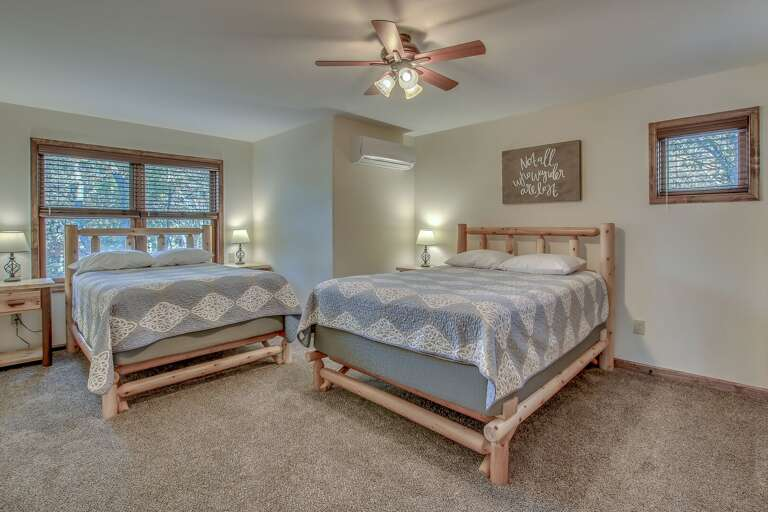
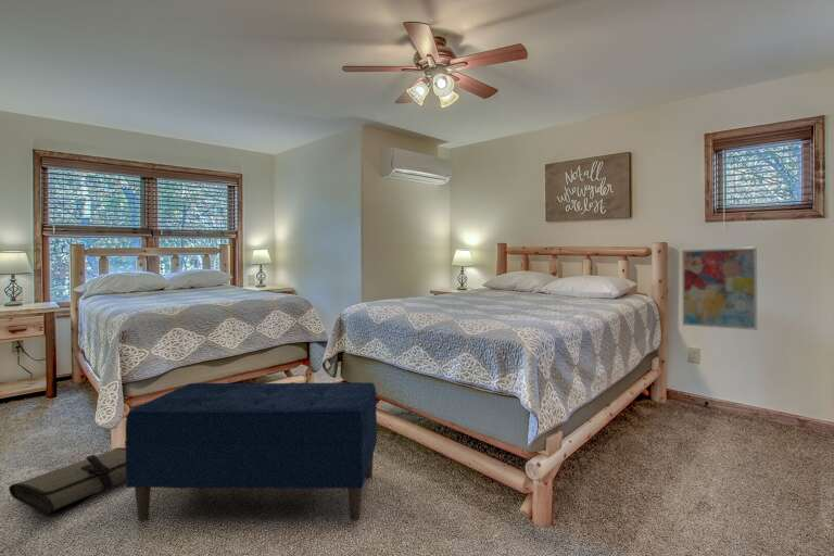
+ tool roll (86, 469)
+ wall art (718, 288)
+ bench (264, 444)
